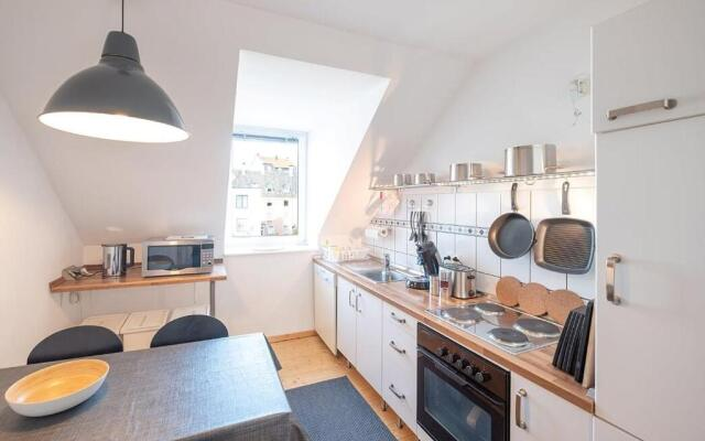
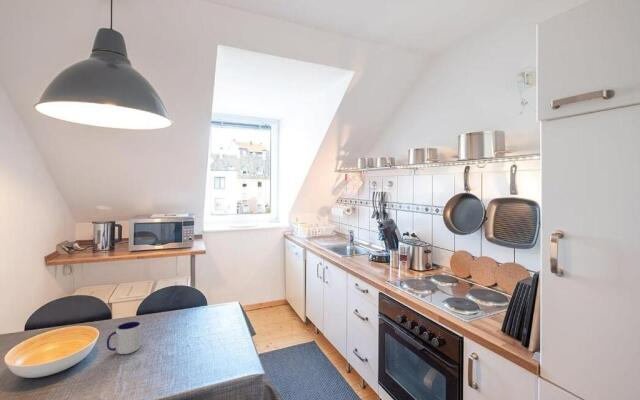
+ mug (123, 338)
